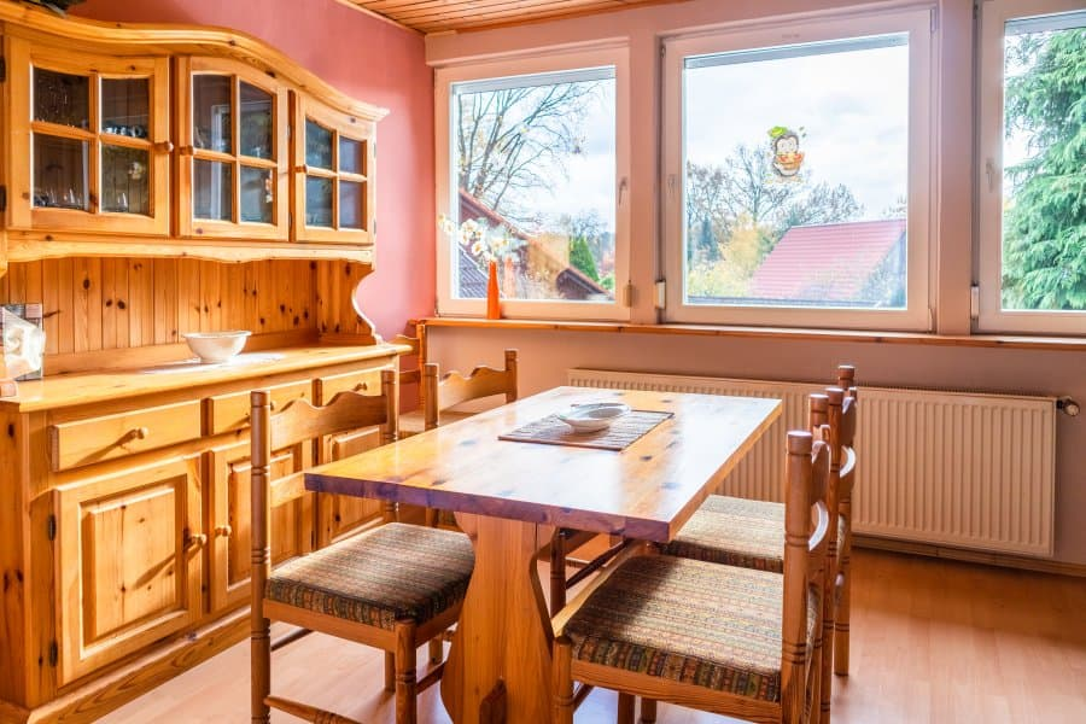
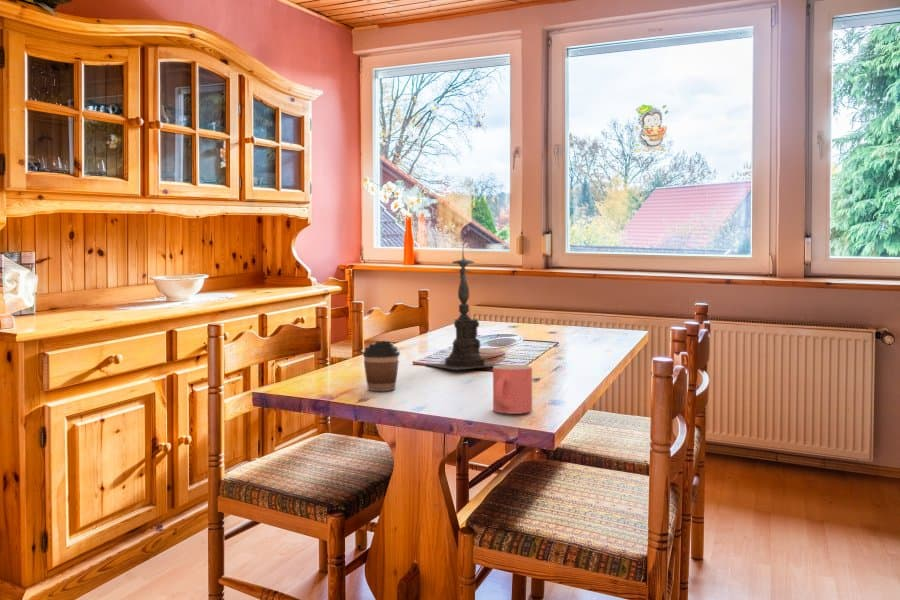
+ coffee cup (381, 364)
+ candle holder (464, 304)
+ mug (509, 390)
